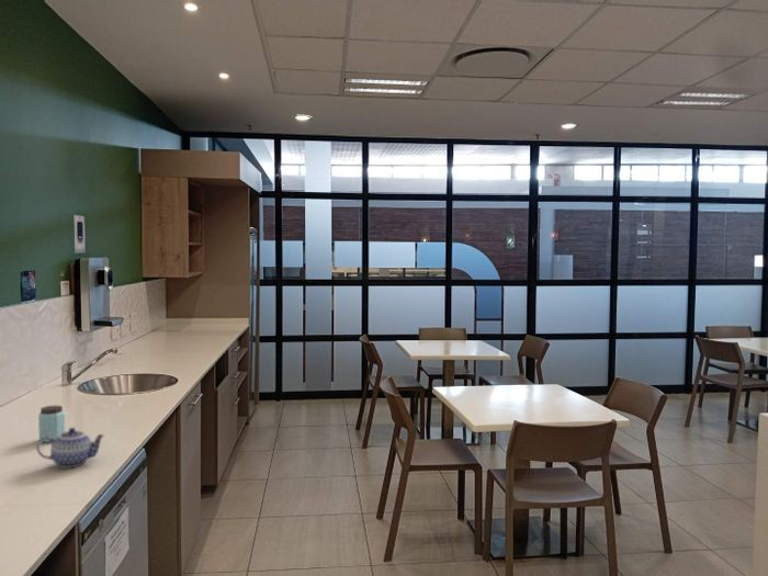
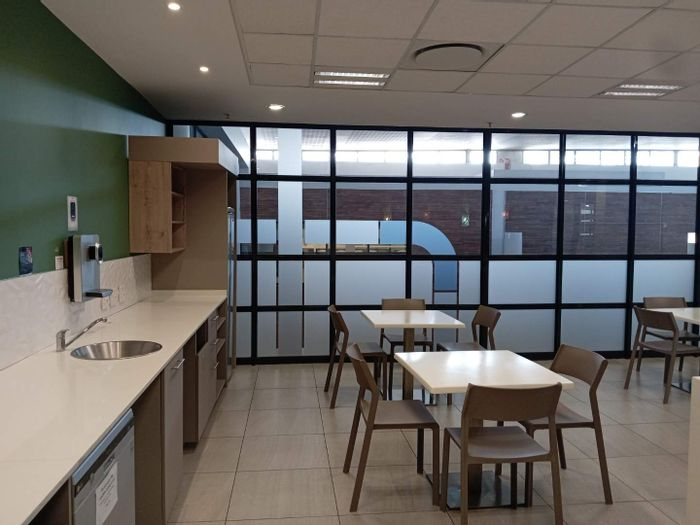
- peanut butter (52, 423)
- teapot (71, 445)
